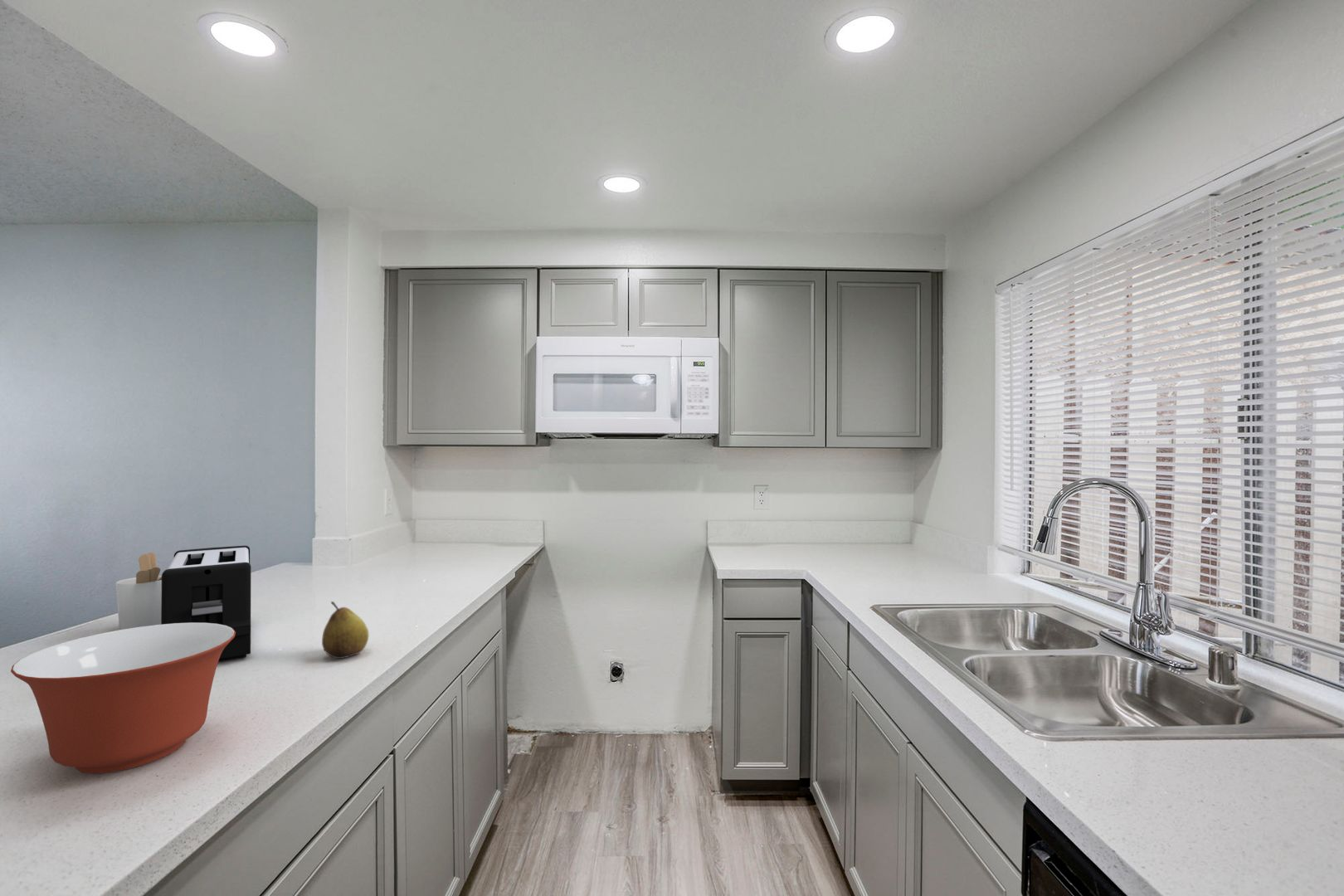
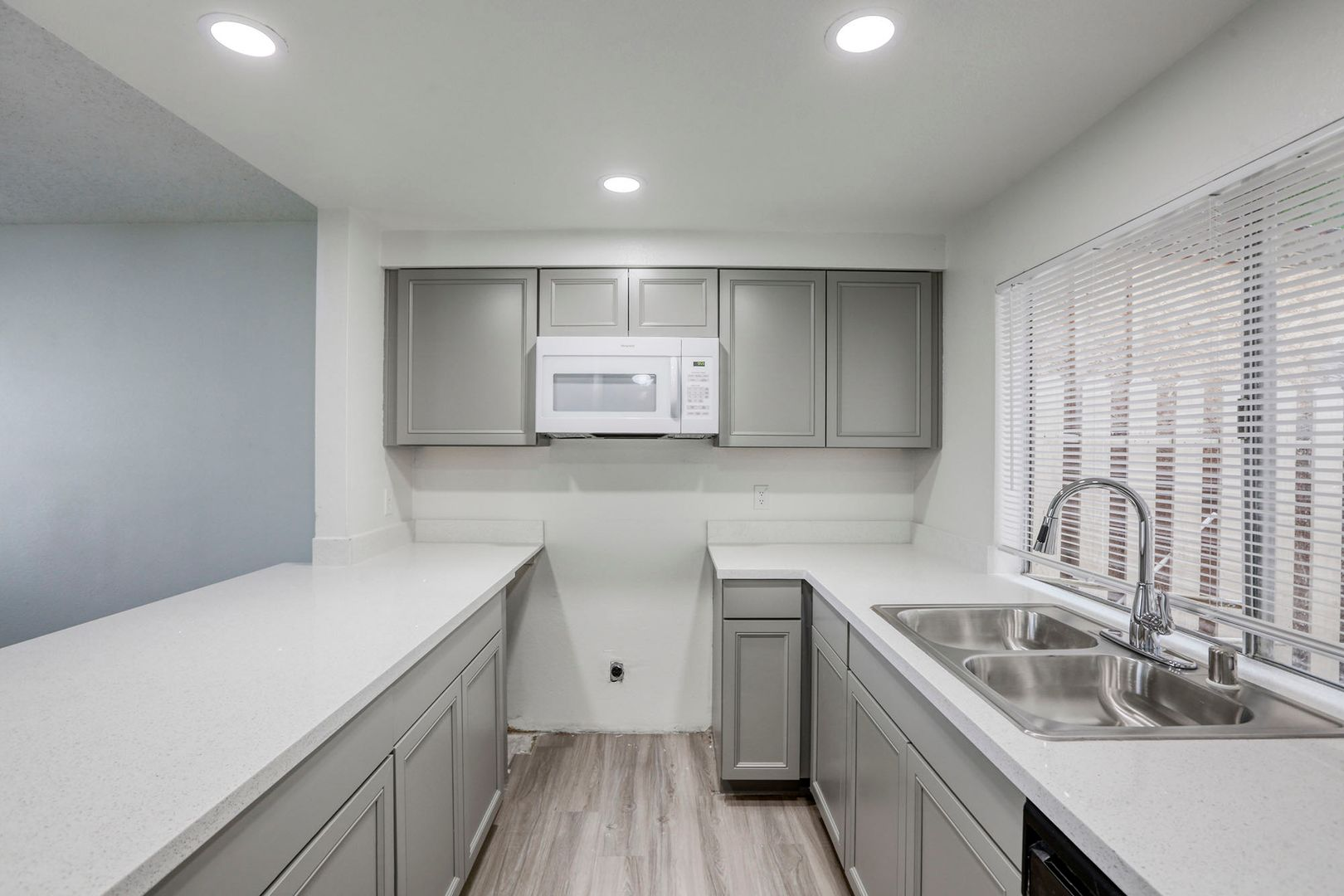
- mixing bowl (133, 699)
- toaster (210, 601)
- fruit (345, 627)
- utensil holder (155, 591)
